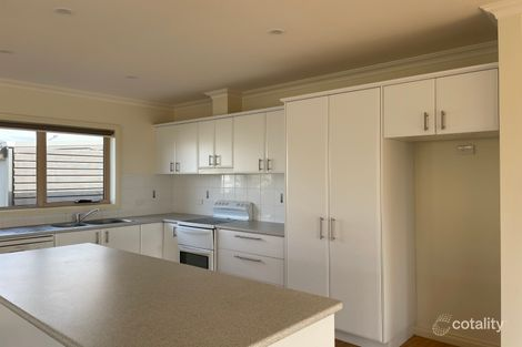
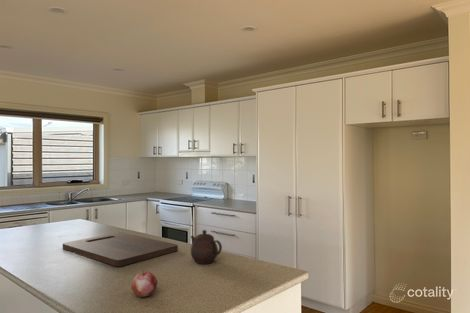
+ fruit (144, 281)
+ cutting board (119, 246)
+ teapot (205, 246)
